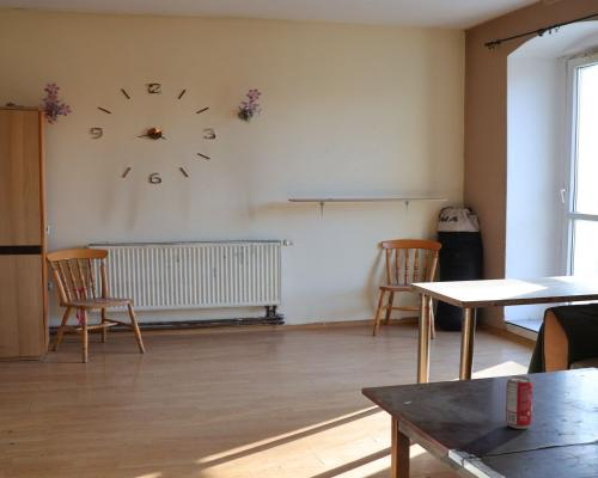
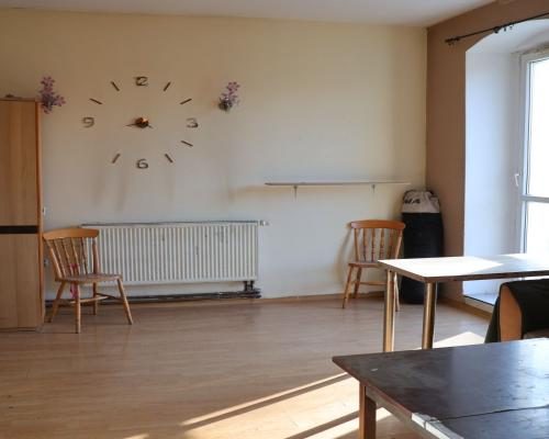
- beverage can (518, 402)
